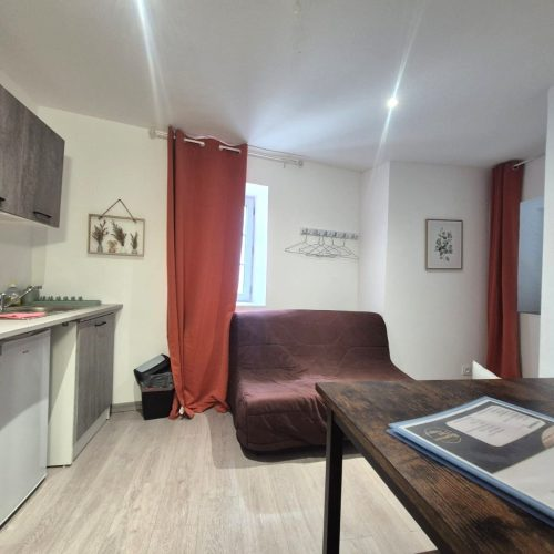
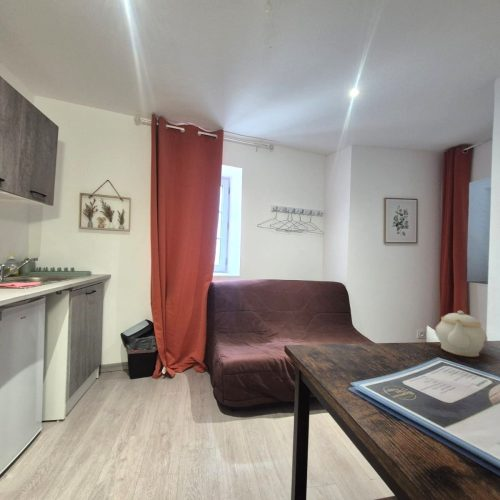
+ teapot (460, 330)
